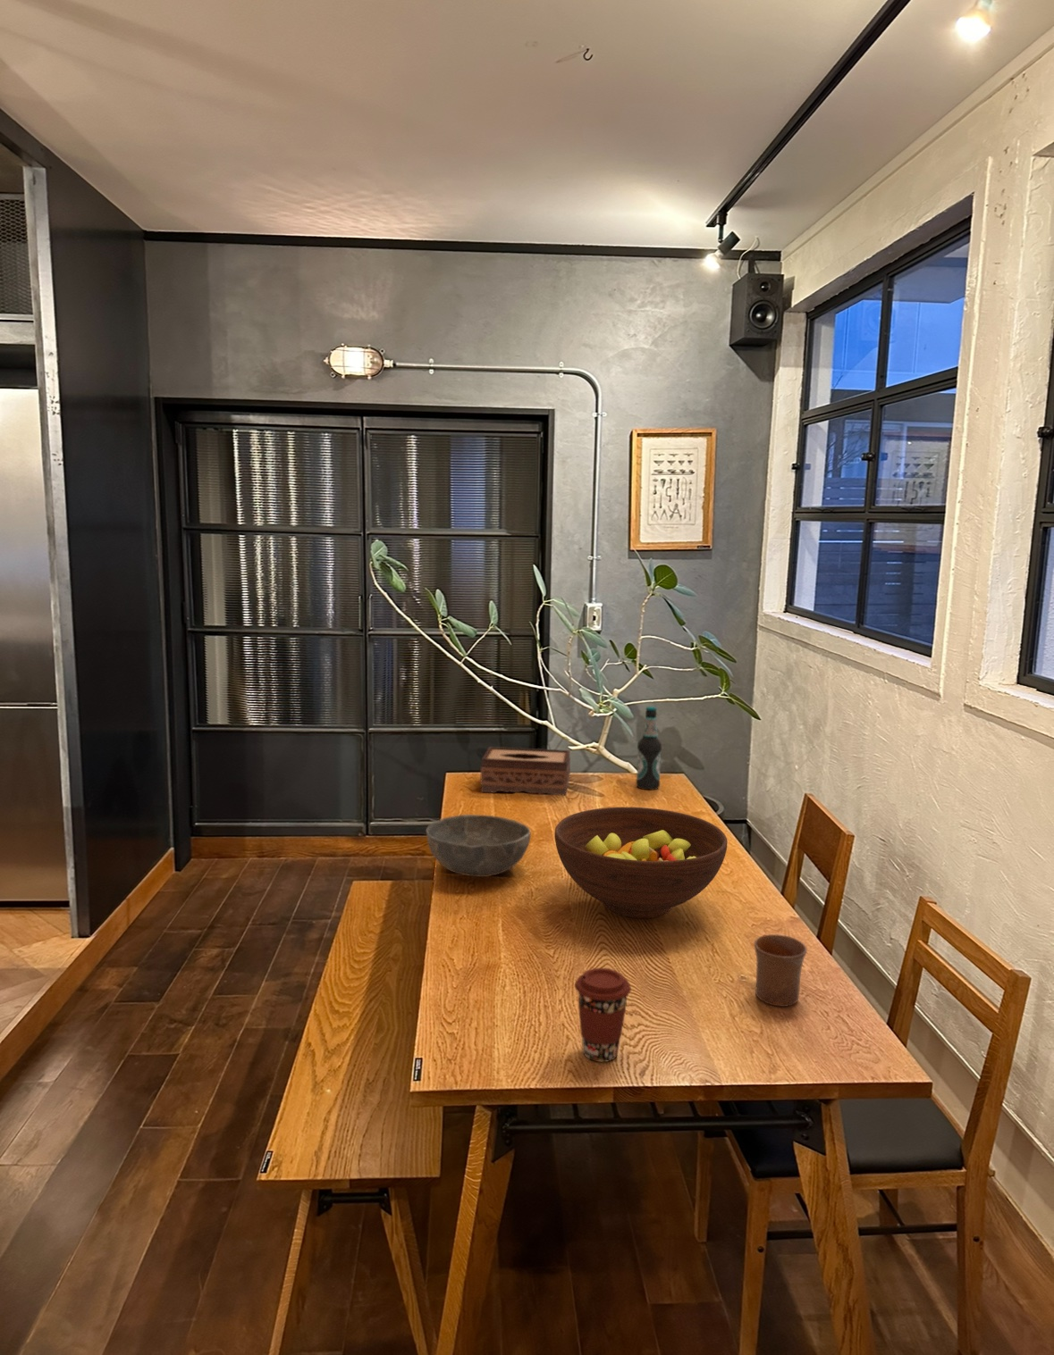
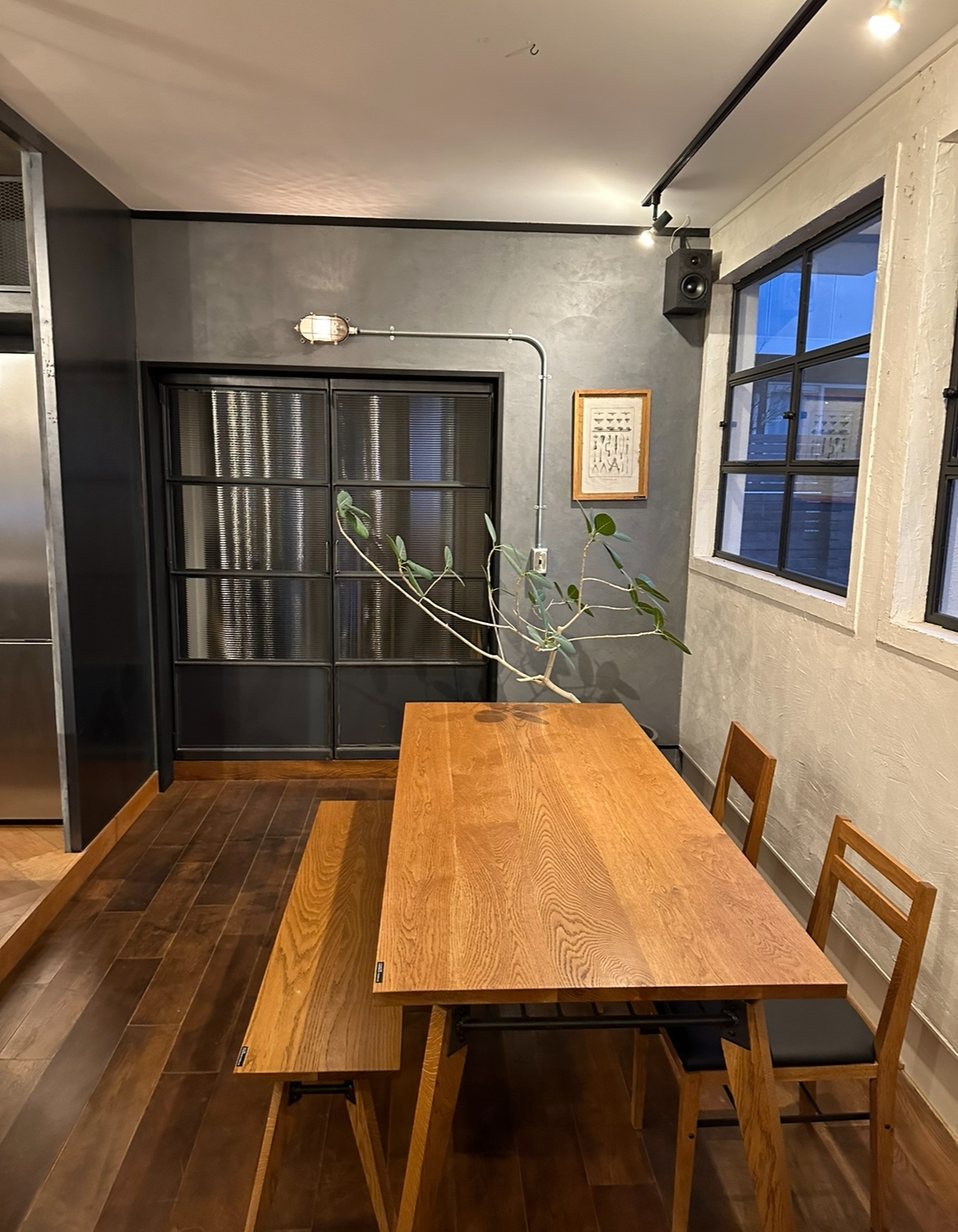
- bowl (477, 849)
- tissue box (526, 770)
- mug (775, 967)
- bottle (649, 748)
- fruit bowl (638, 869)
- coffee cup (602, 1015)
